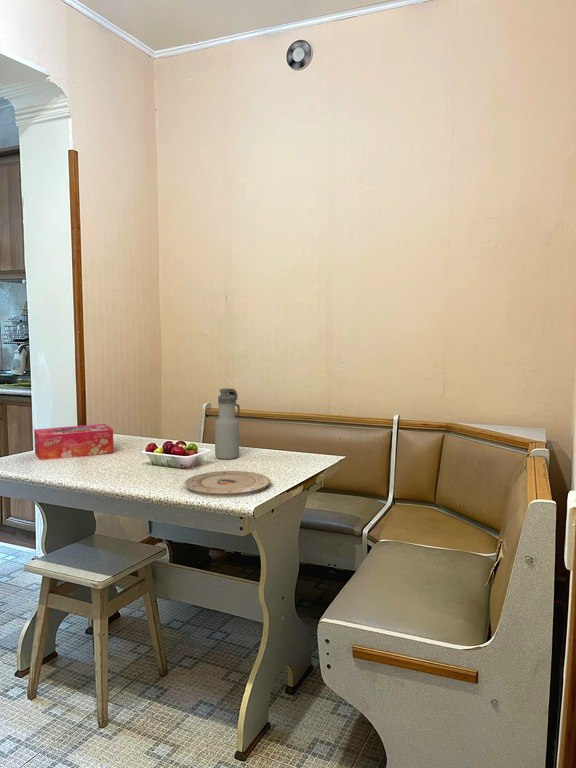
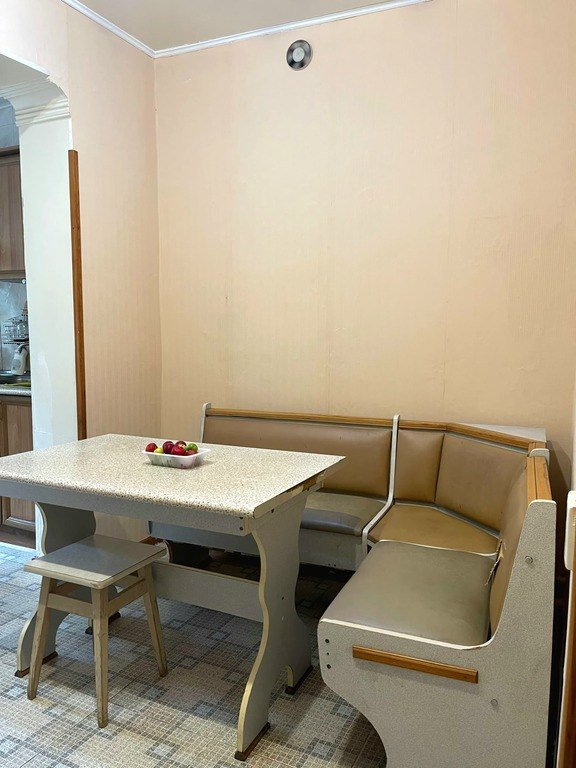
- water bottle (227, 423)
- plate (227, 483)
- tissue box (74, 441)
